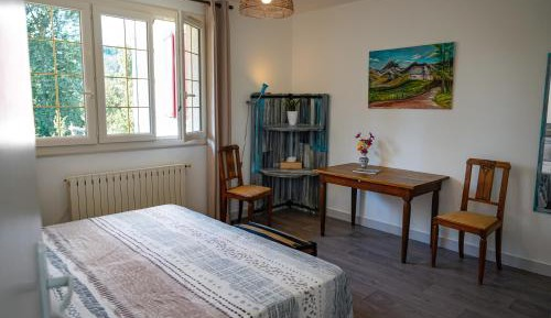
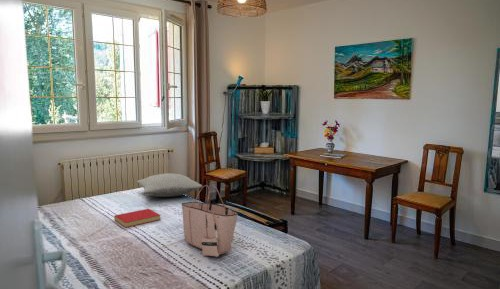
+ book (137, 217)
+ tote bag (207, 216)
+ pillow (168, 184)
